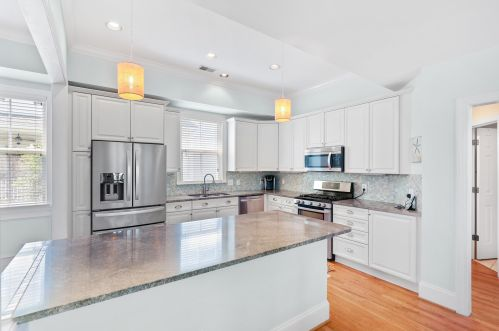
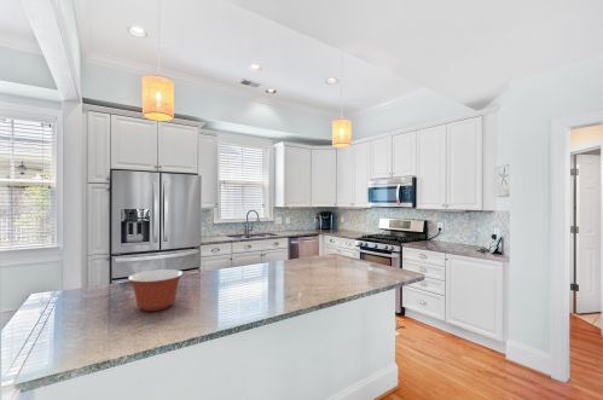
+ mixing bowl (156, 290)
